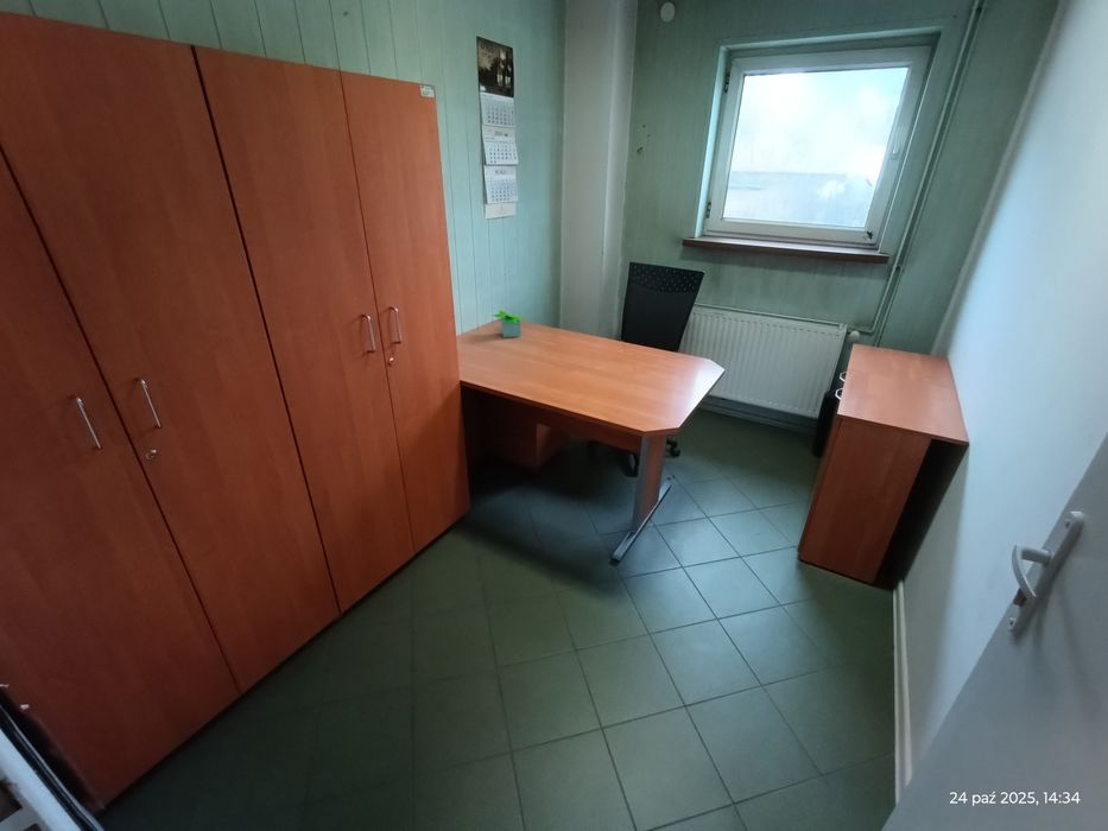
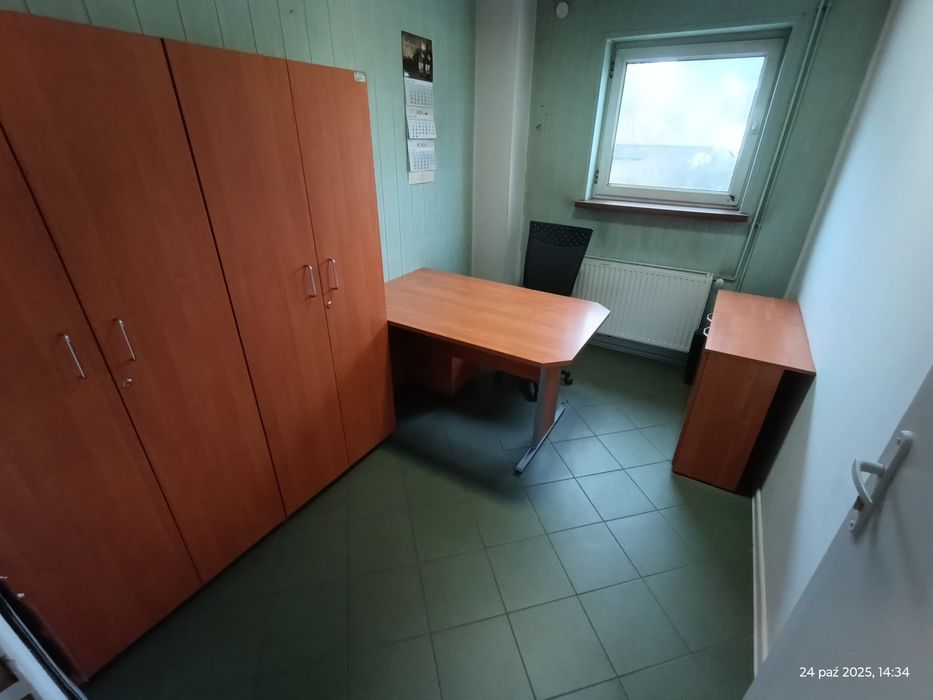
- potted plant (508, 323)
